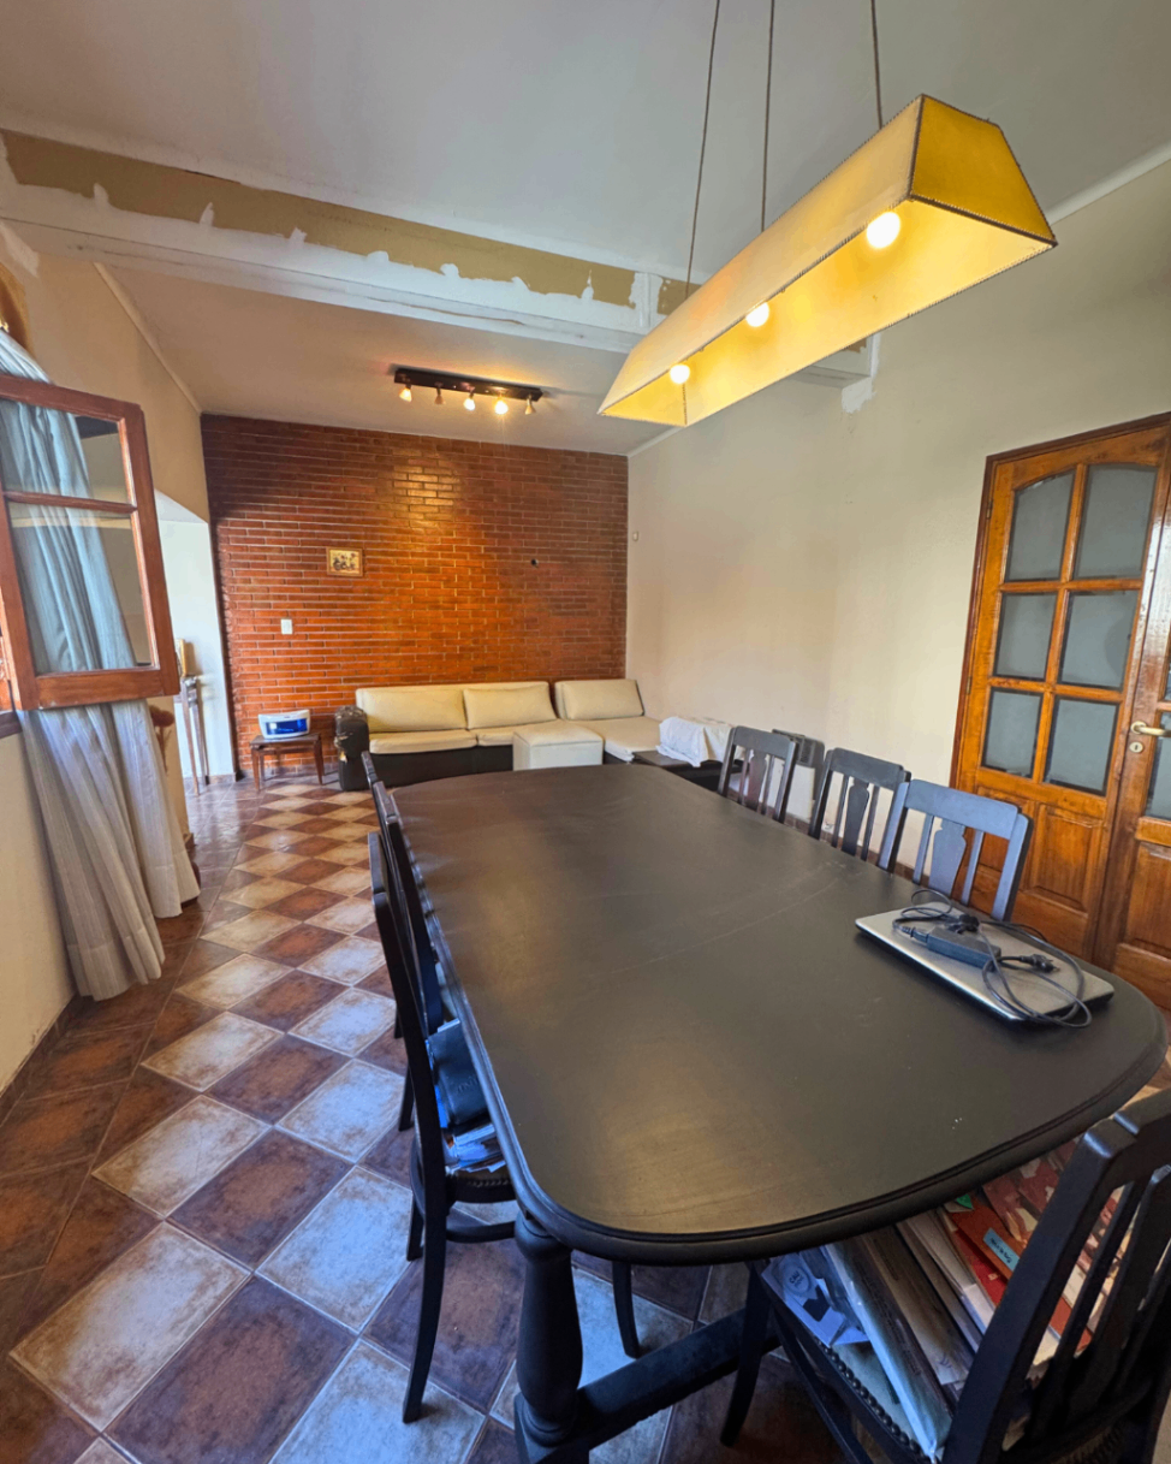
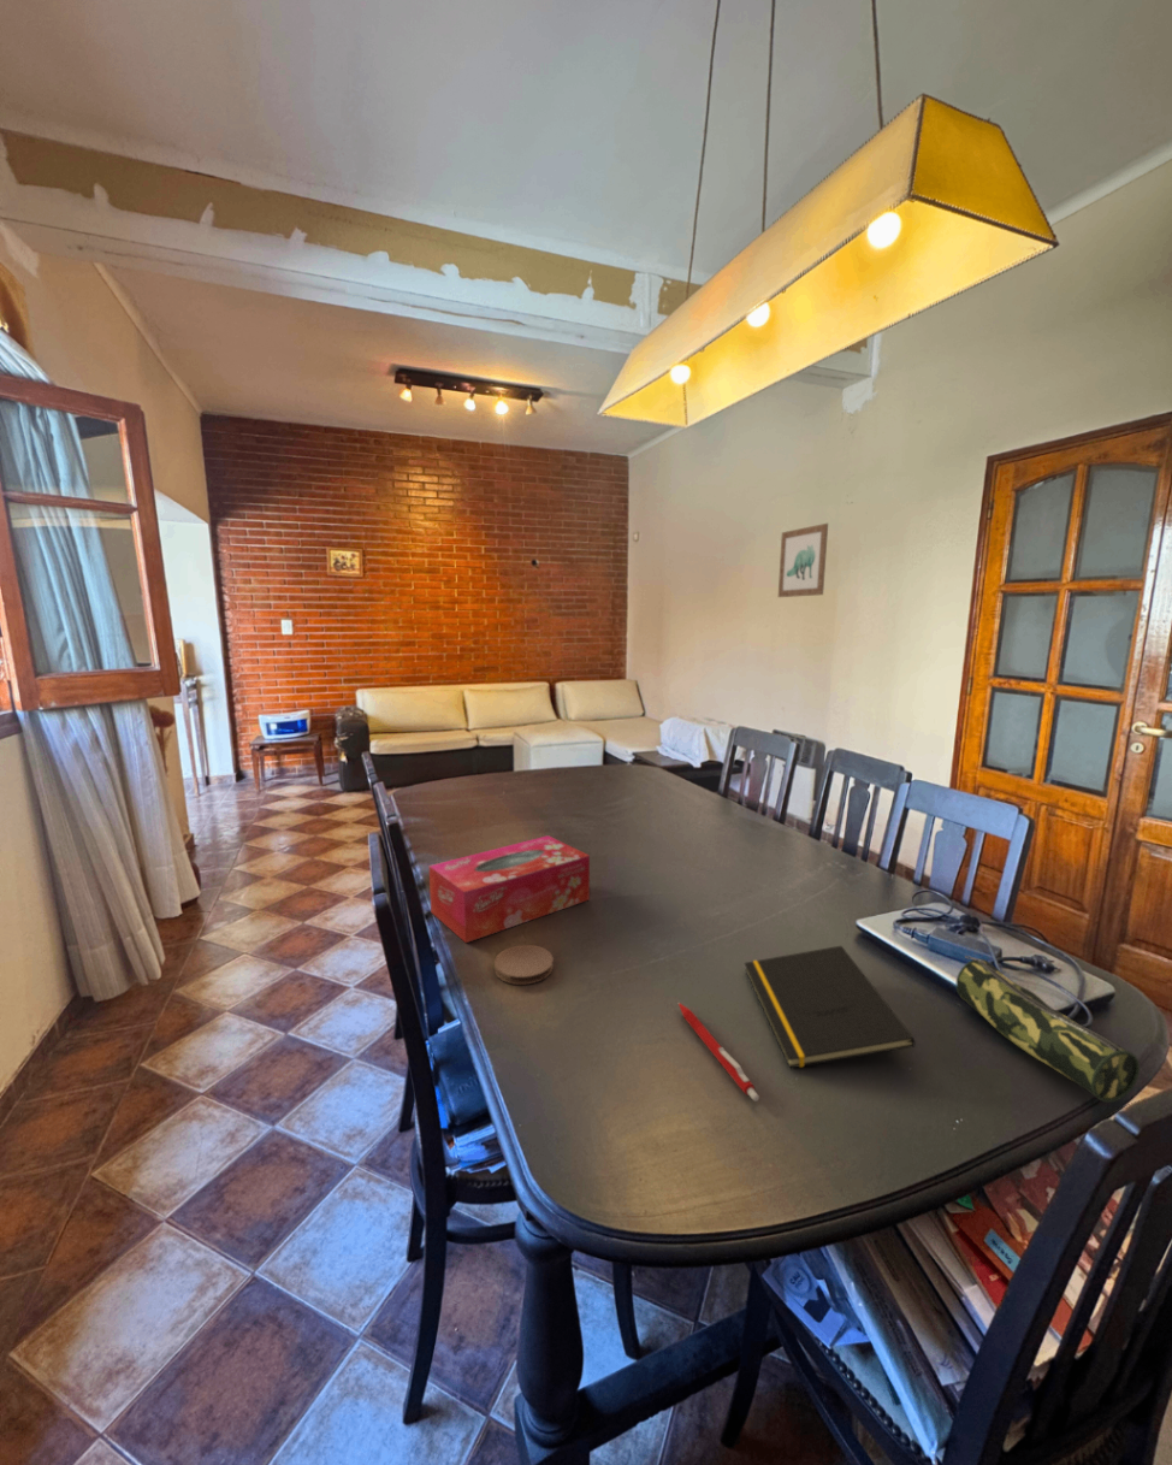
+ coaster (523, 963)
+ notepad (818, 999)
+ pencil case (1032, 1021)
+ pen (712, 1044)
+ tissue box (511, 882)
+ wall art (801, 562)
